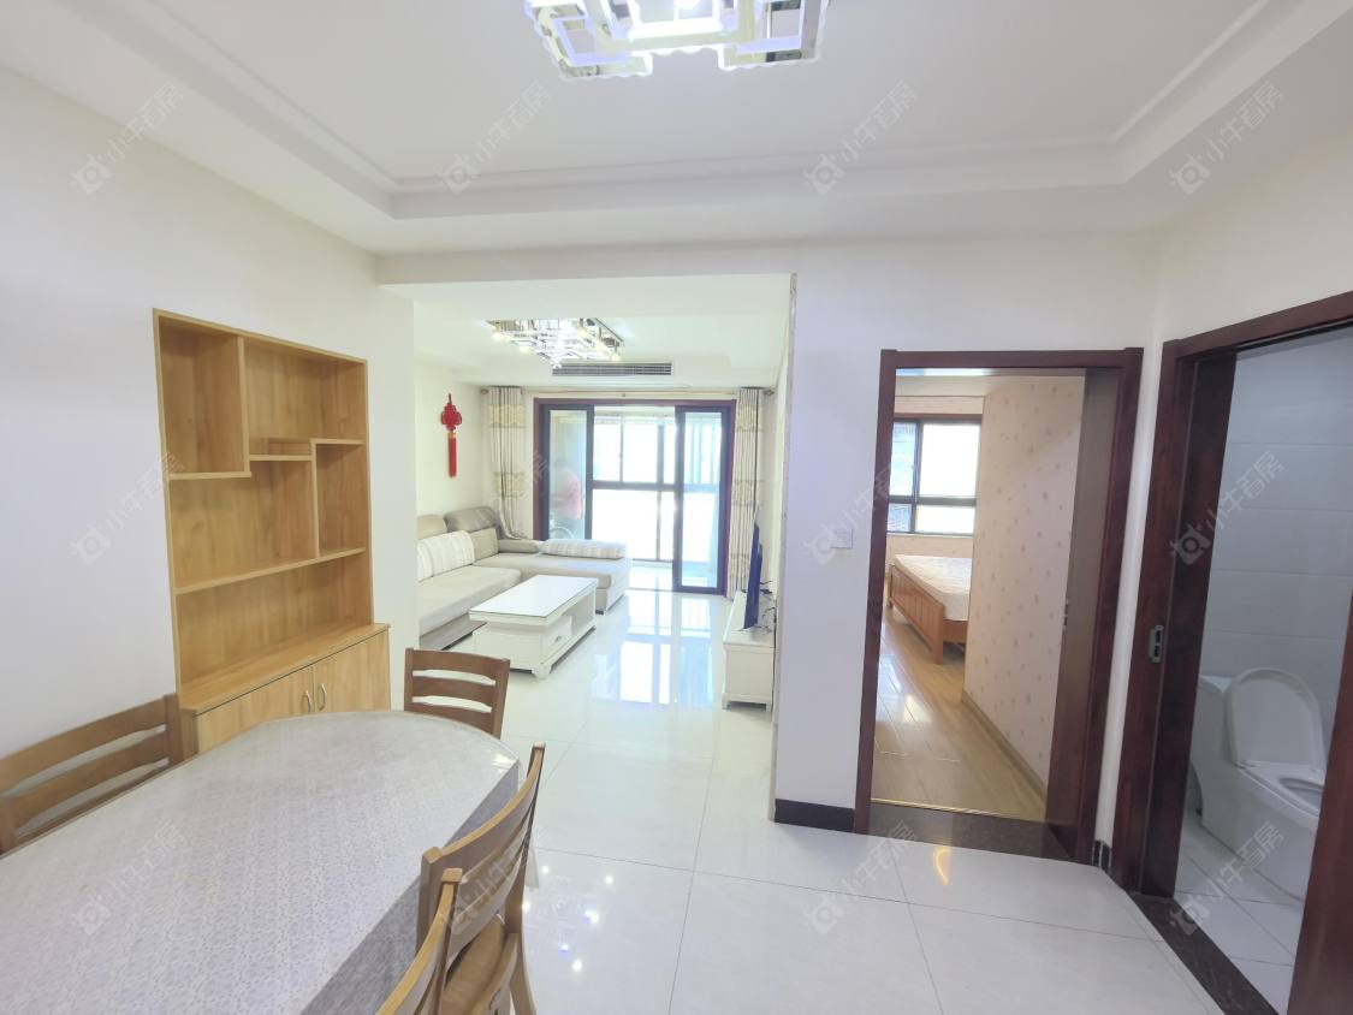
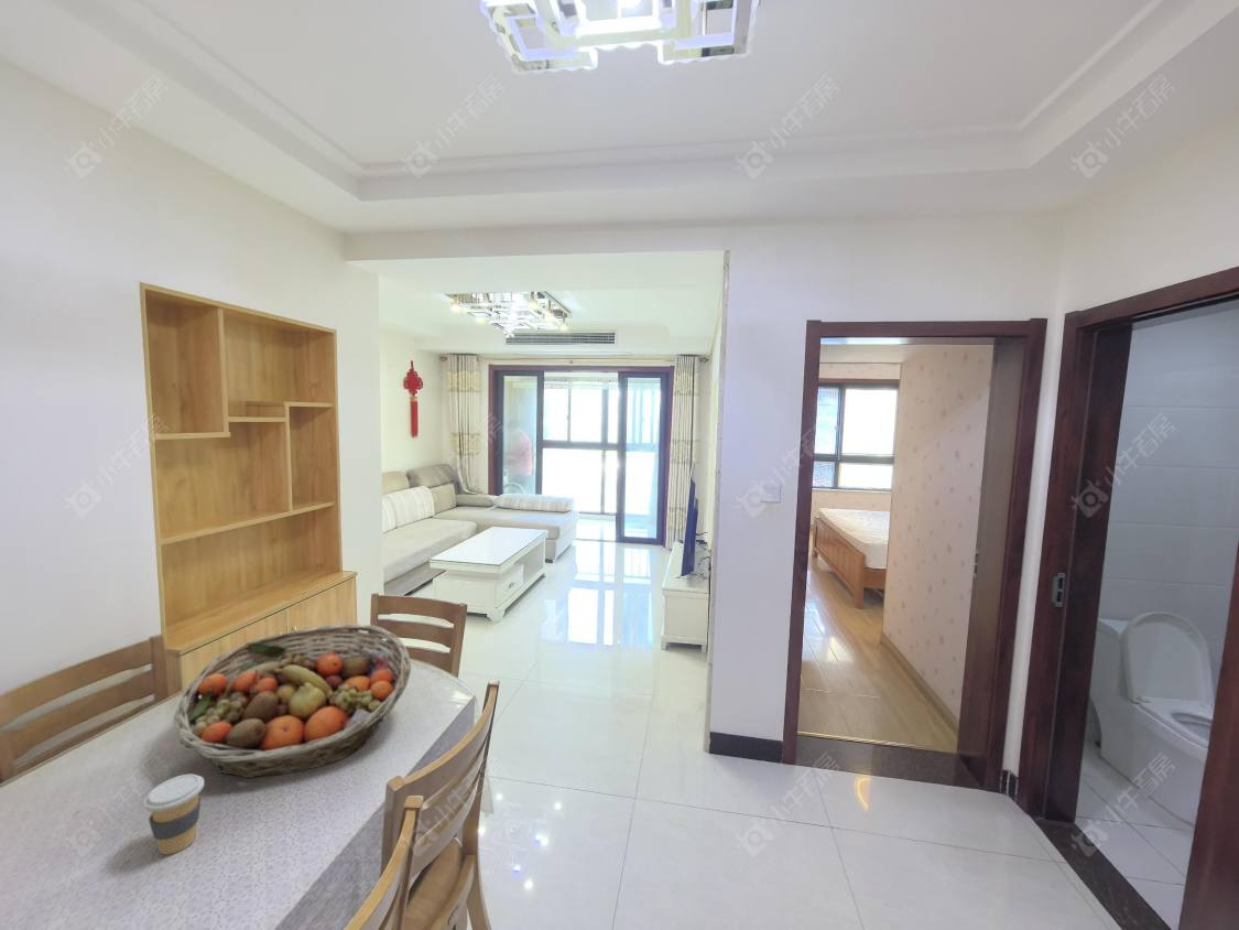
+ coffee cup (176, 815)
+ fruit basket (304, 694)
